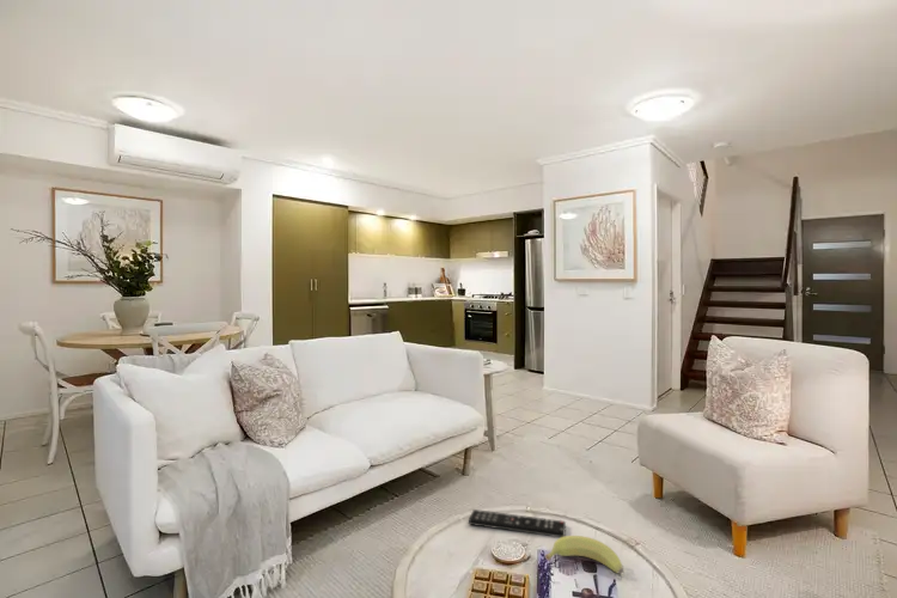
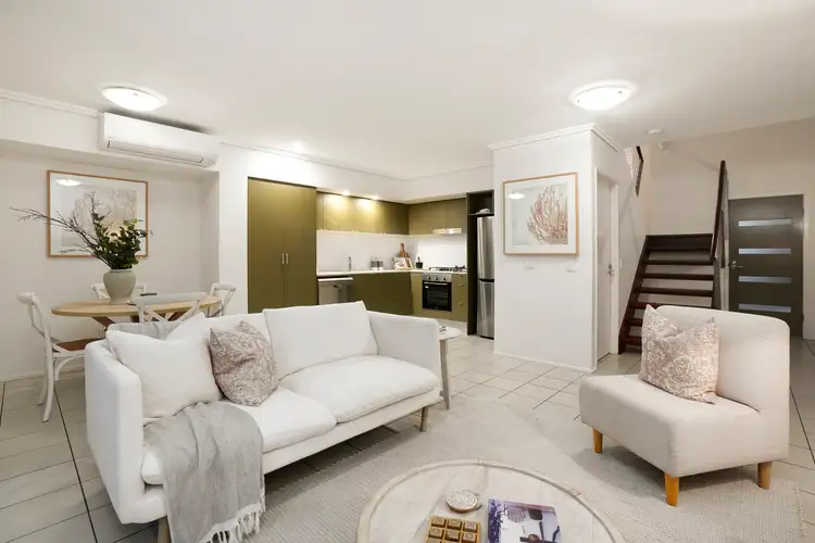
- remote control (517, 521)
- banana (580, 553)
